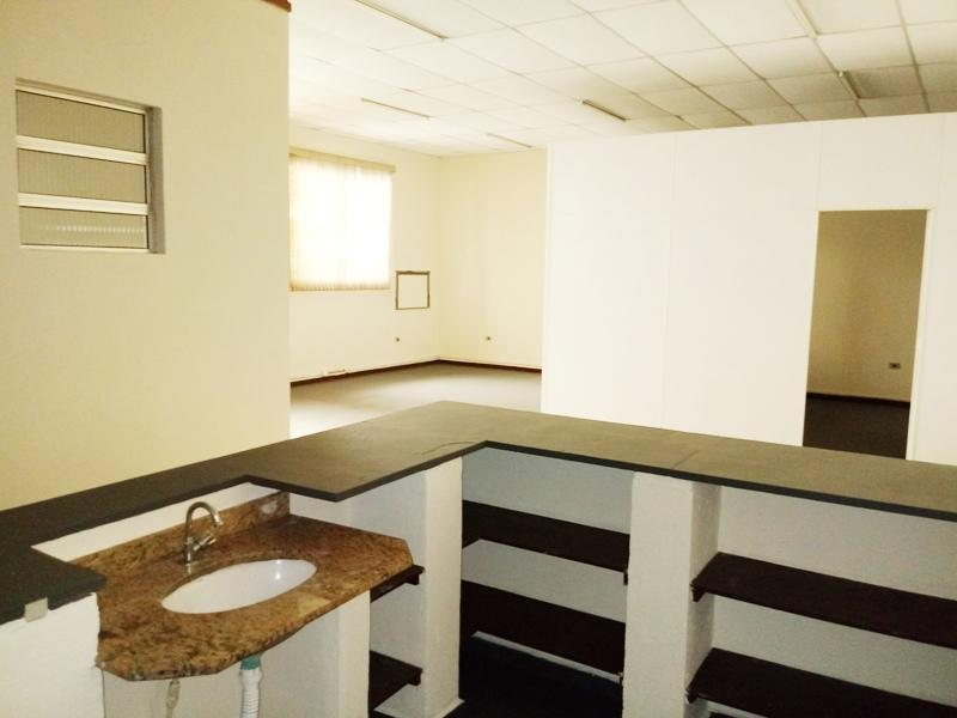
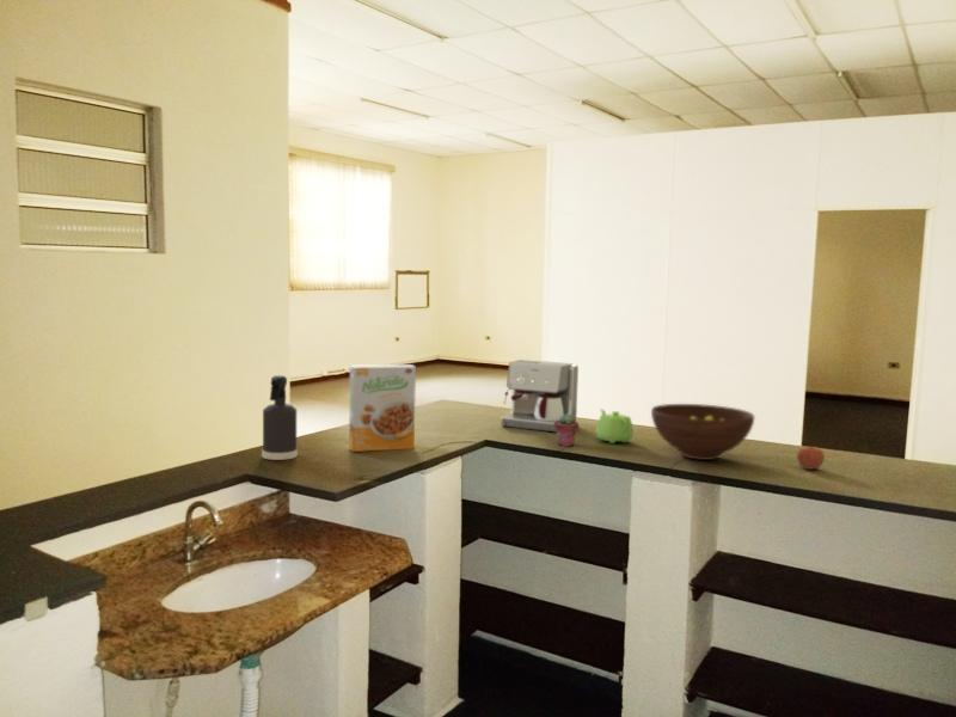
+ fruit bowl (700, 434)
+ apple (810, 456)
+ teapot (613, 425)
+ cereal box (381, 406)
+ spray bottle (278, 416)
+ potted succulent (566, 429)
+ coffee maker (539, 393)
